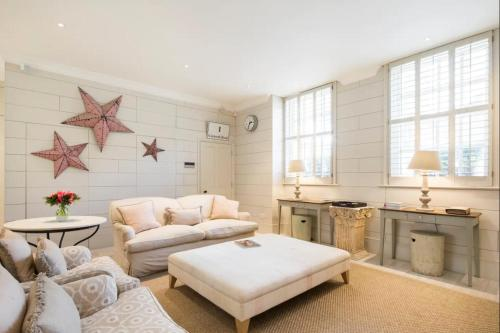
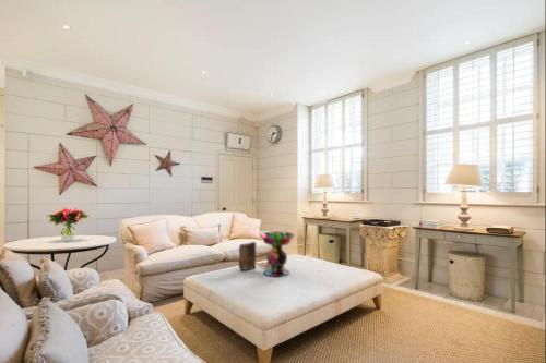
+ decorative bowl (276, 253)
+ book (247, 256)
